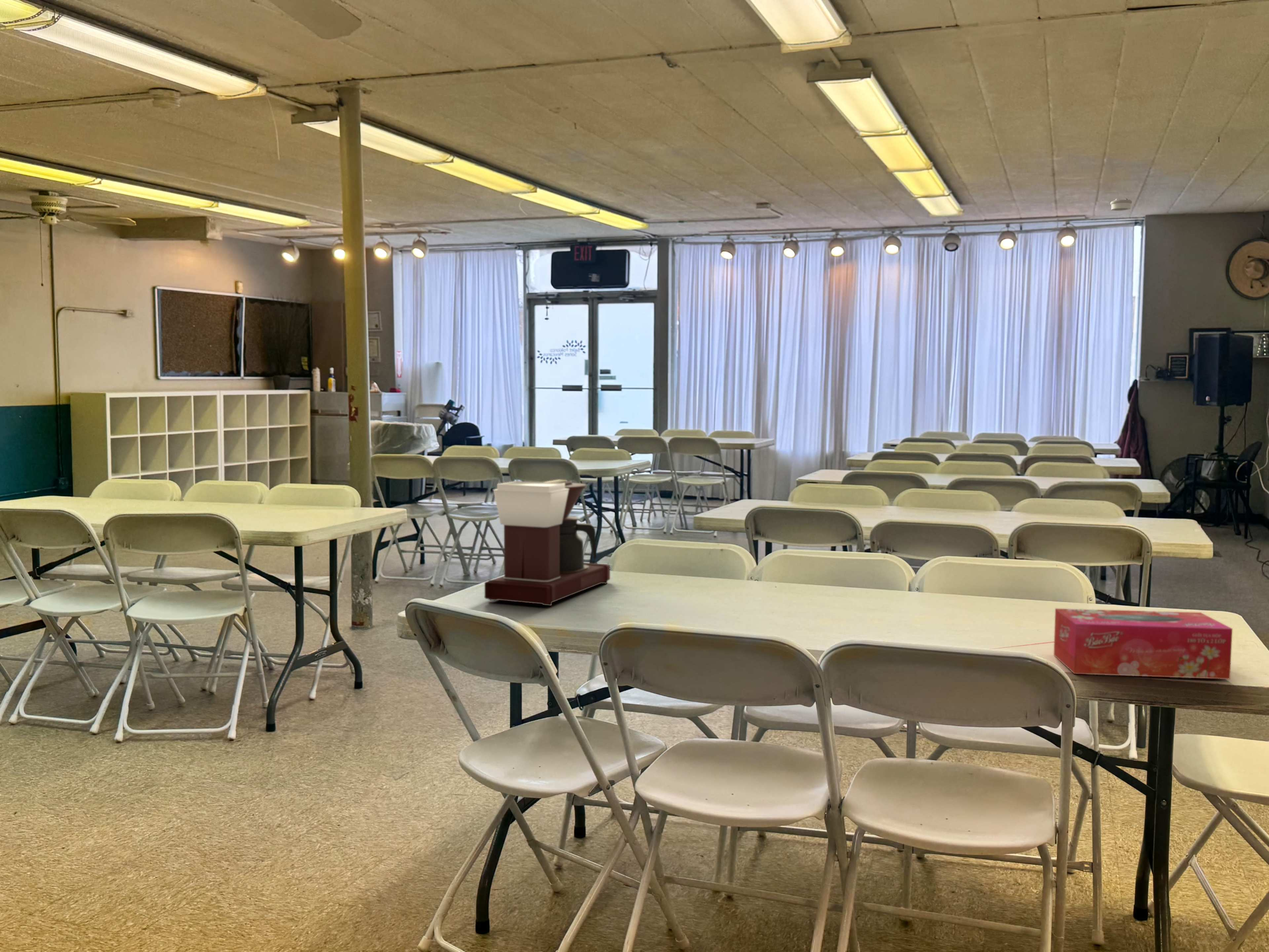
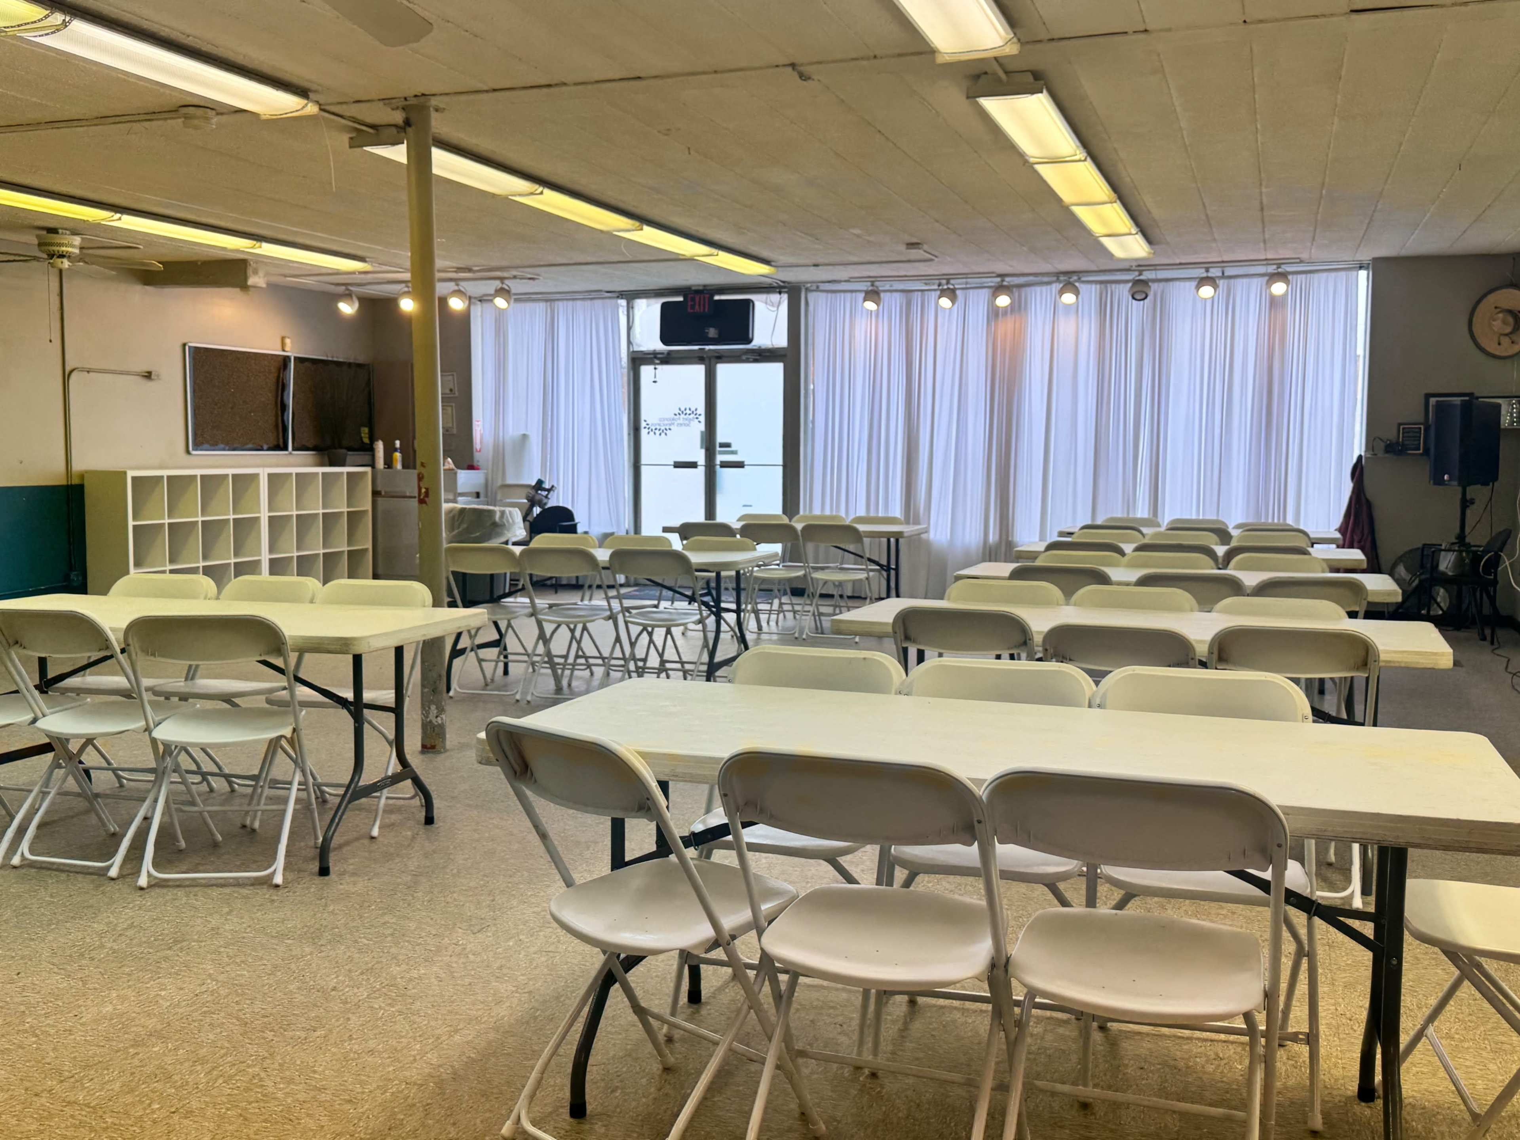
- tissue box (1139, 642)
- coffee maker (550, 536)
- smoke detector (1121, 204)
